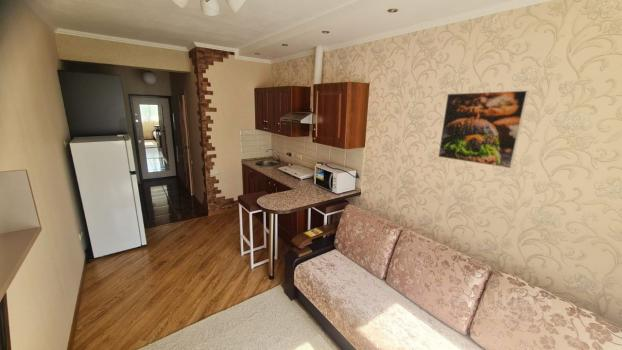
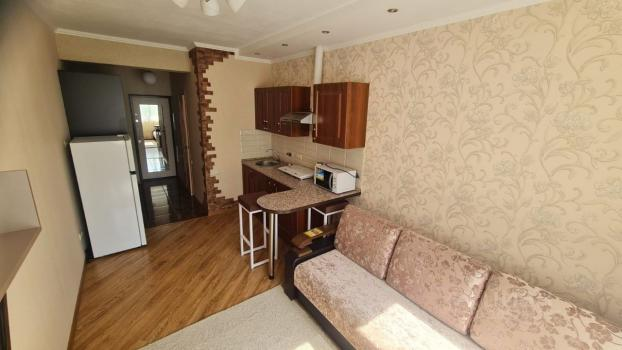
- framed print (477, 128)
